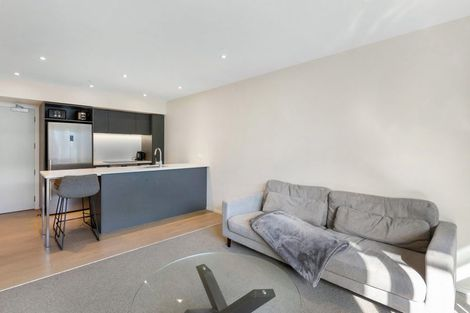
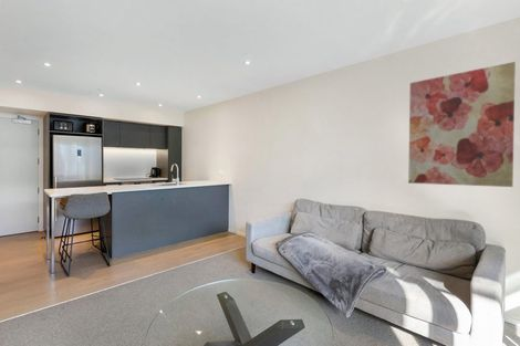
+ wall art (456, 129)
